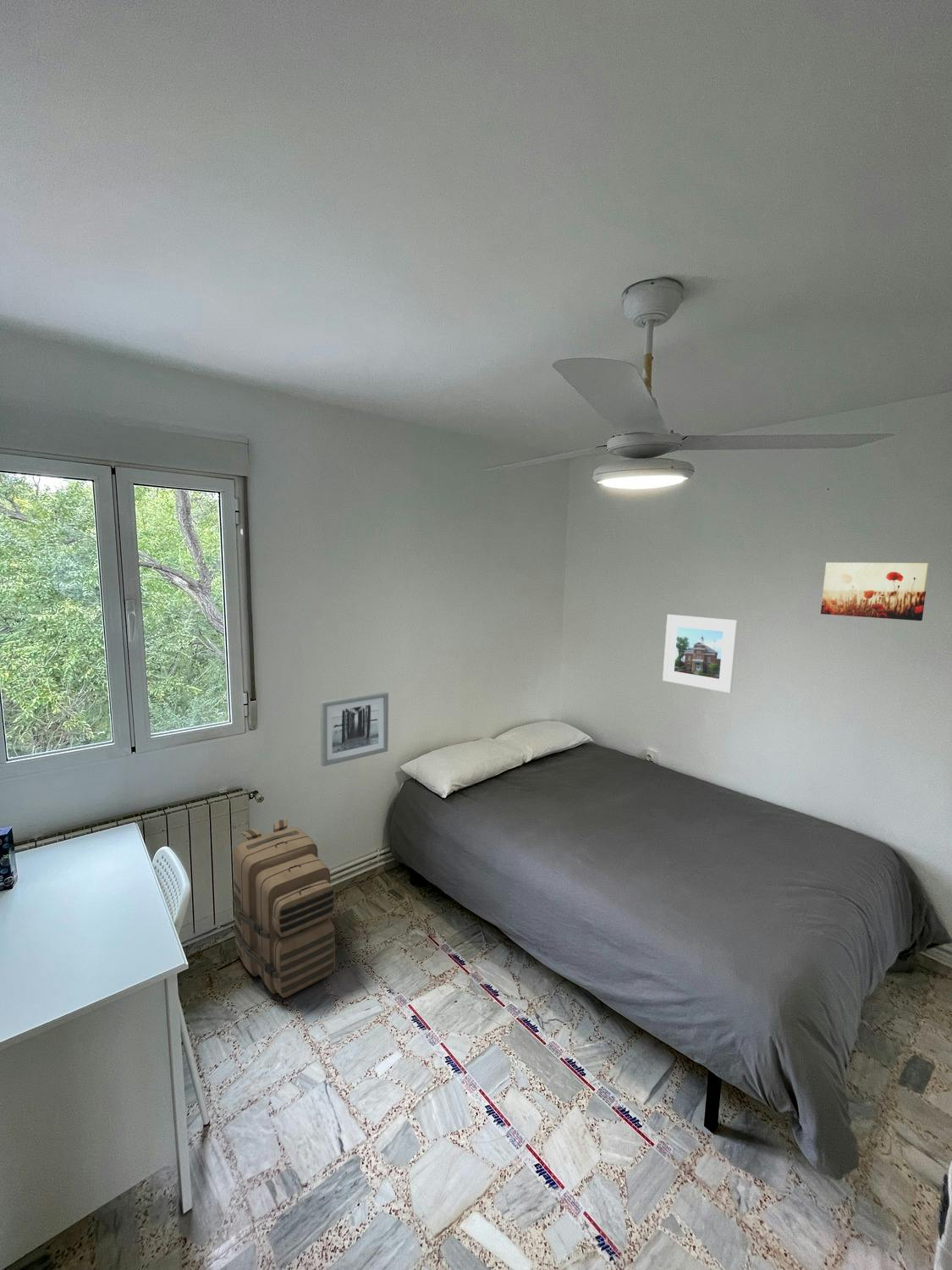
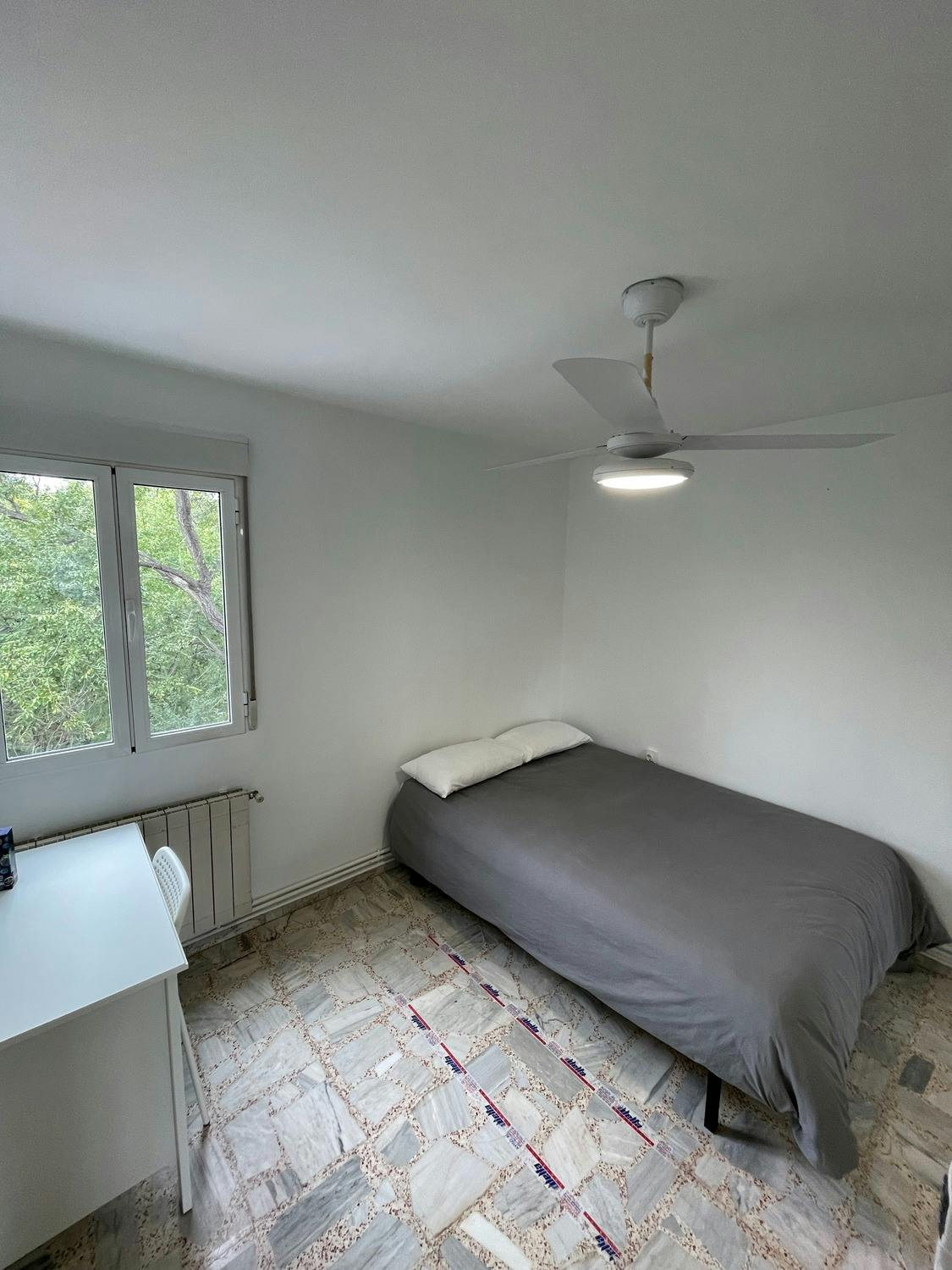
- backpack (281, 900)
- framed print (698, 652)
- wall art (872, 589)
- wall art (355, 727)
